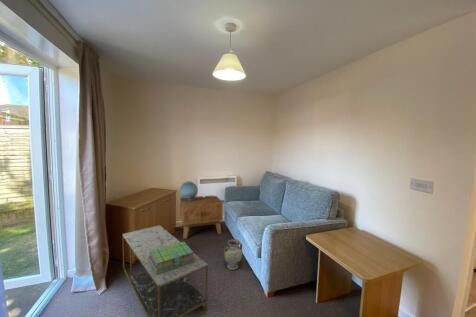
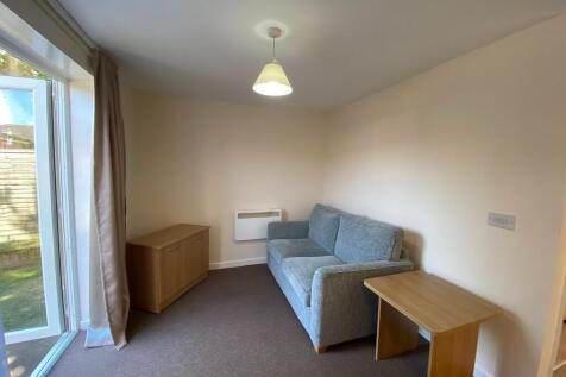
- stack of books (171, 255)
- side table (200, 215)
- decorative globe (188, 190)
- coffee table (153, 269)
- ceramic jug (232, 254)
